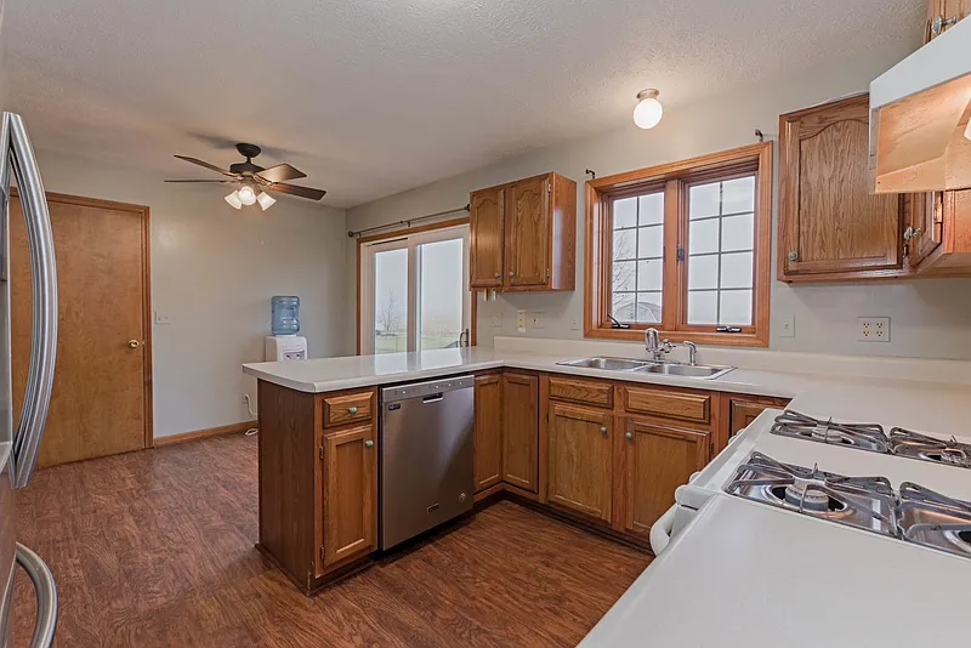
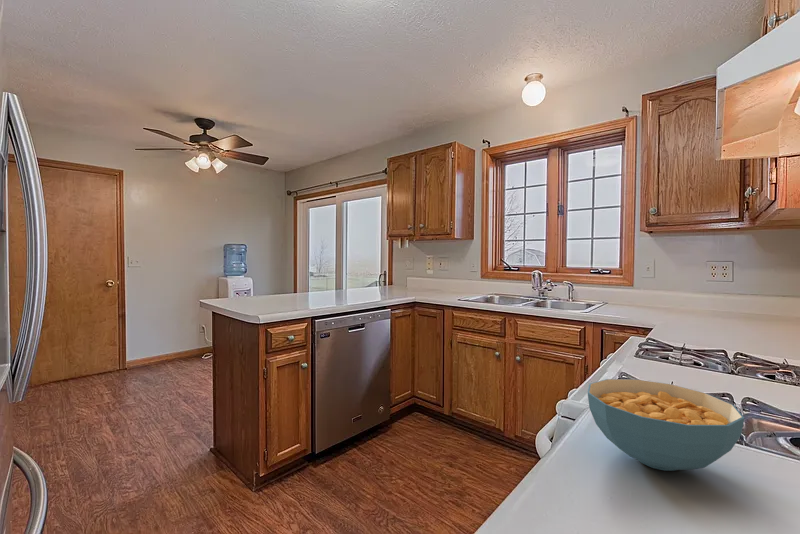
+ cereal bowl (657, 429)
